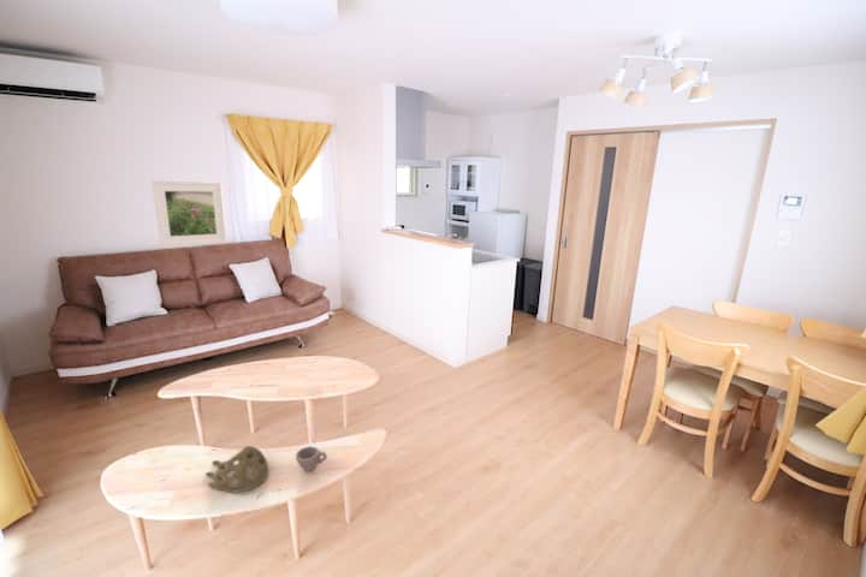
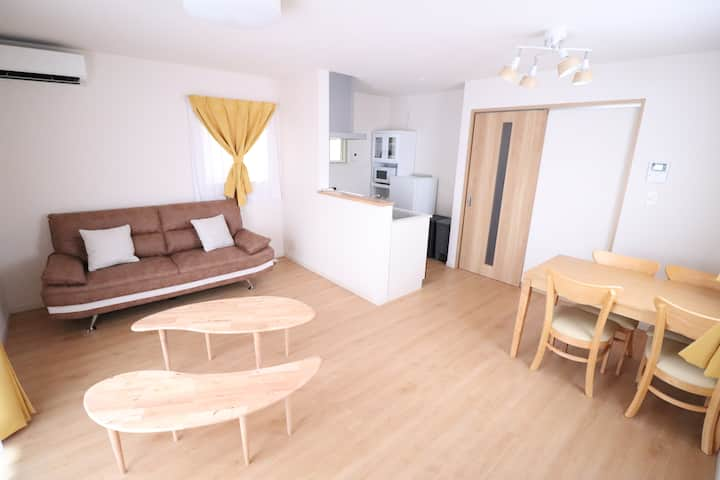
- decorative bowl (235, 464)
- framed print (191, 213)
- cup (312, 459)
